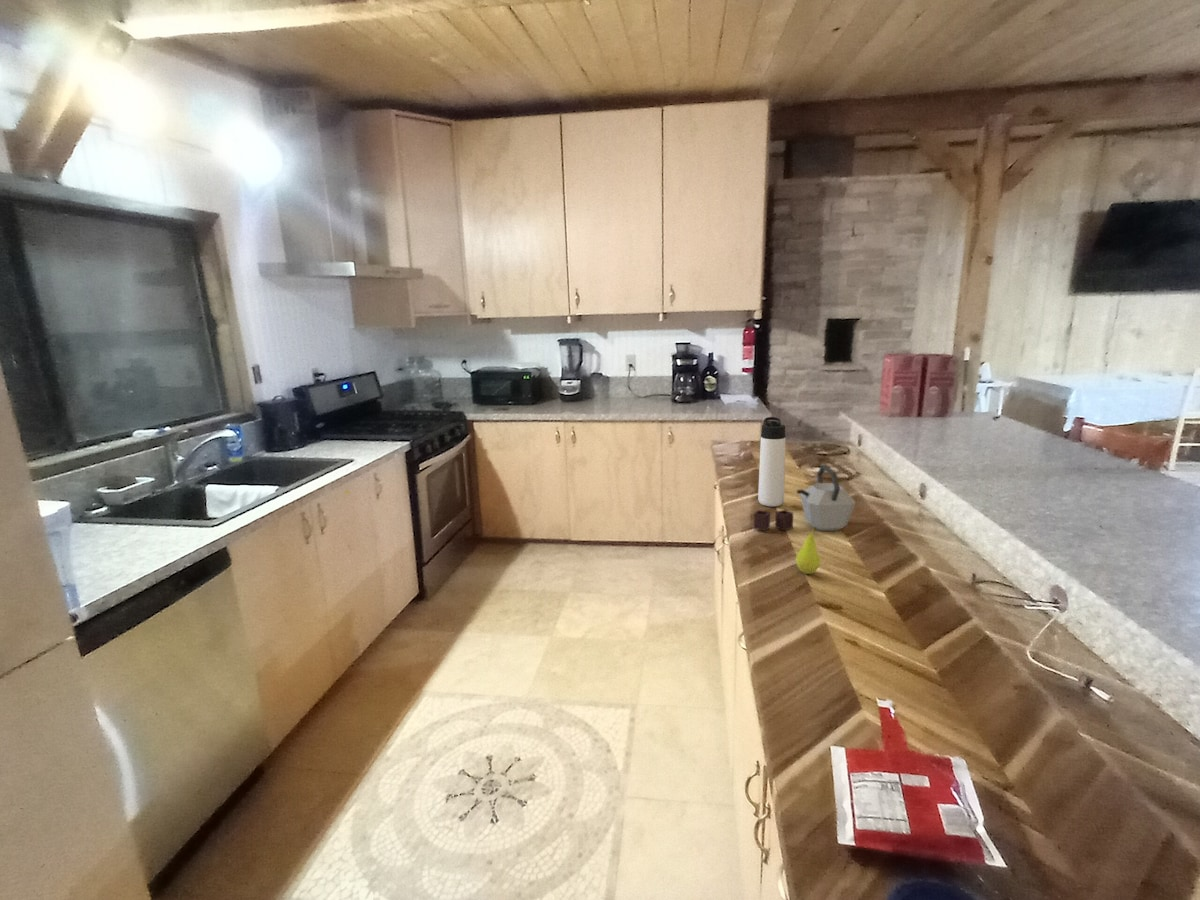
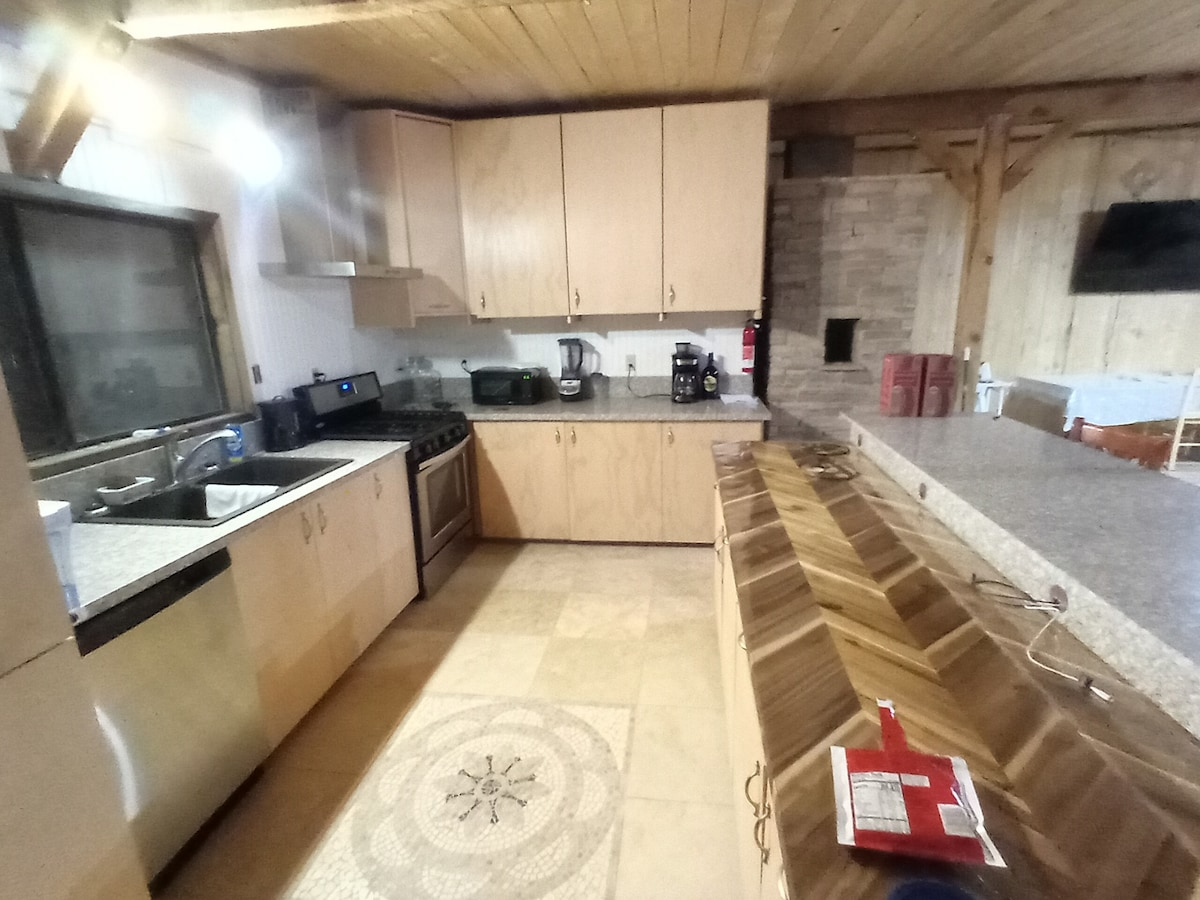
- fruit (808, 550)
- thermos bottle (771, 461)
- kettle (801, 498)
